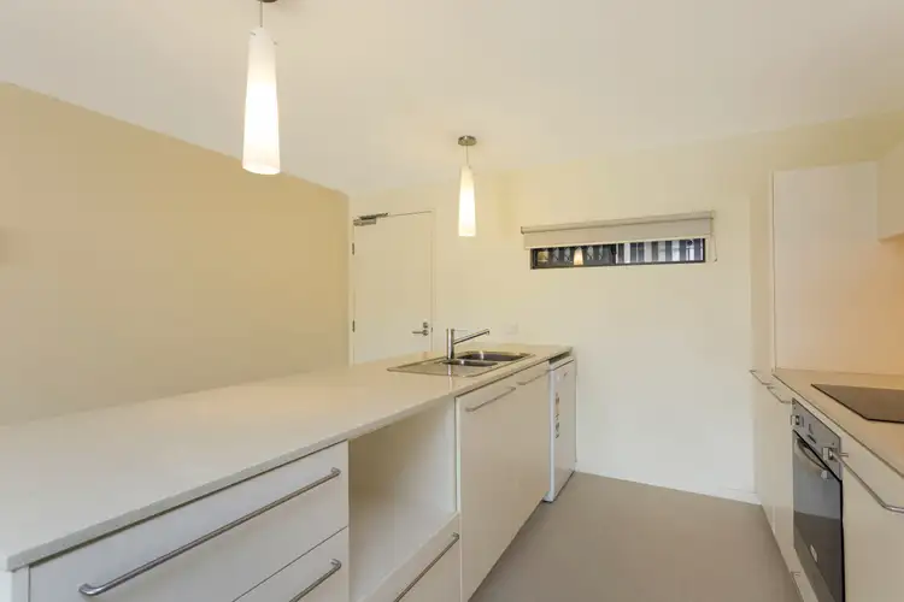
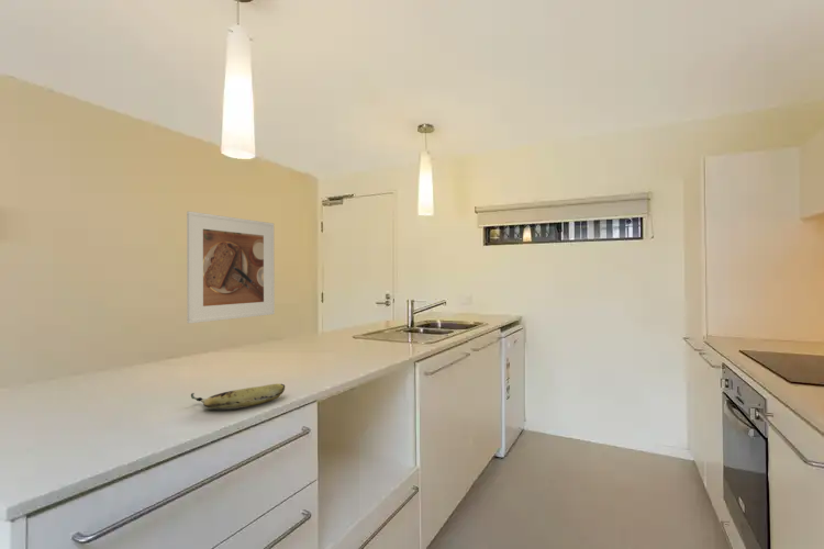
+ fruit (238, 395)
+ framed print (235, 268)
